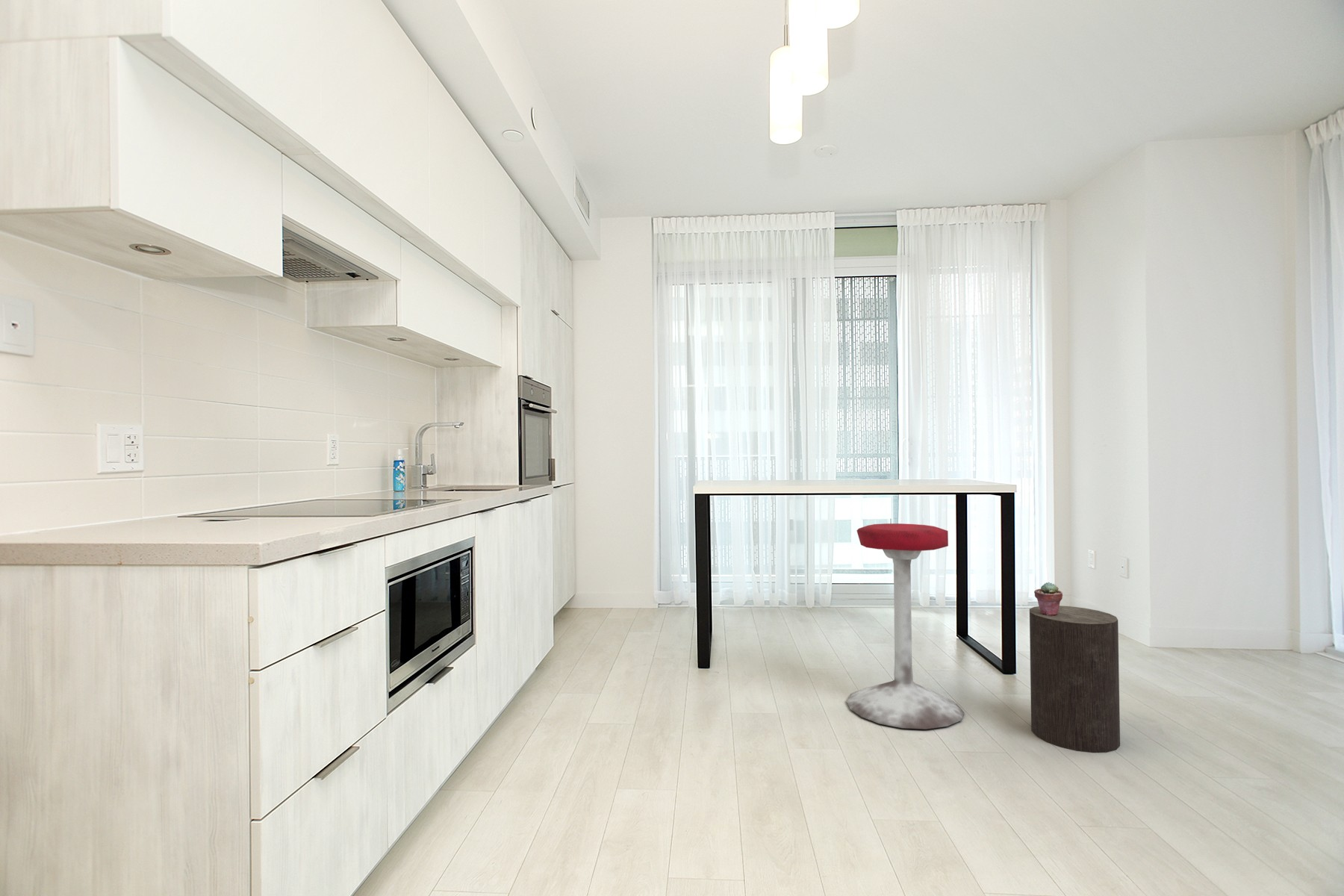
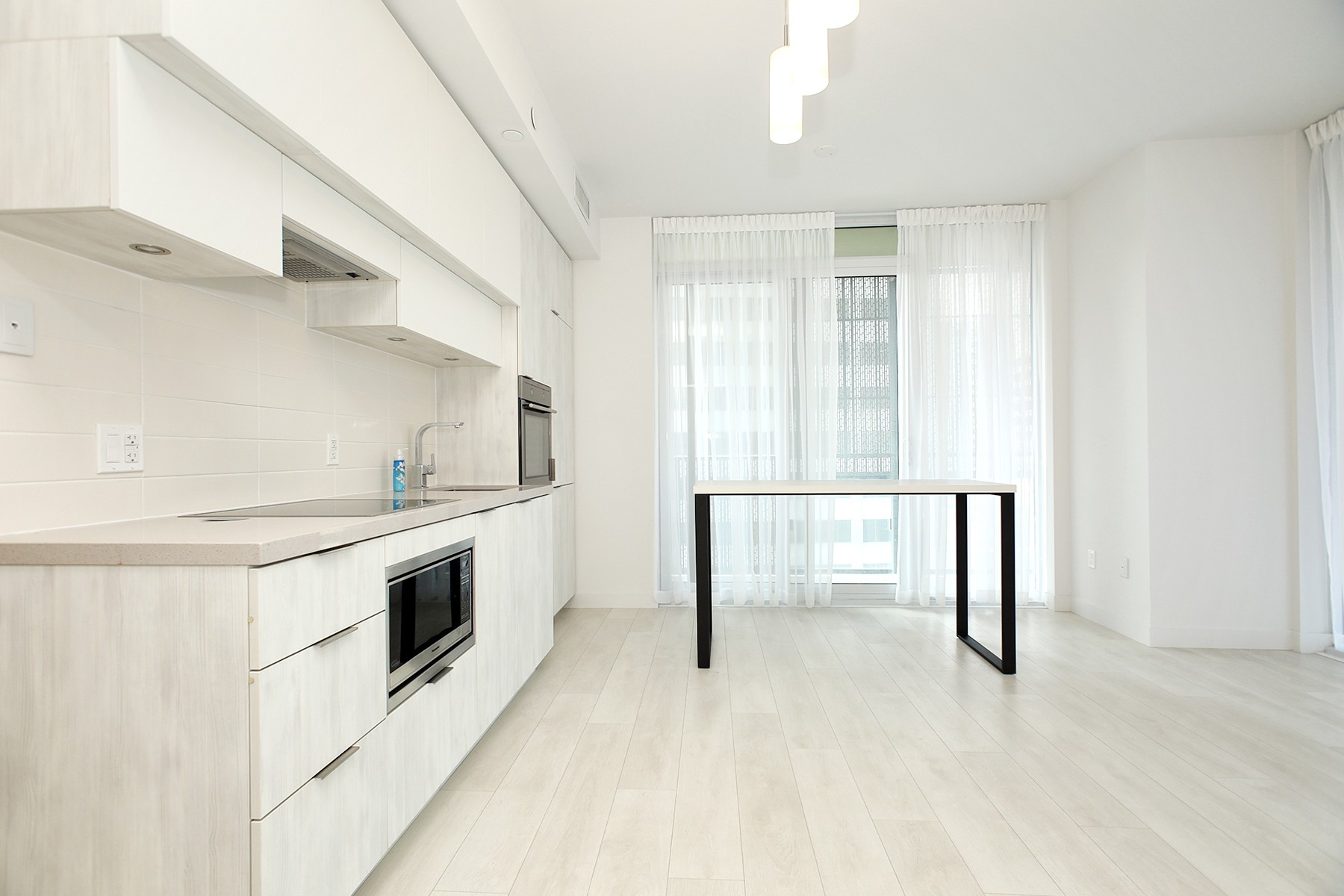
- stool (1073, 674)
- potted succulent (1048, 597)
- stool (901, 617)
